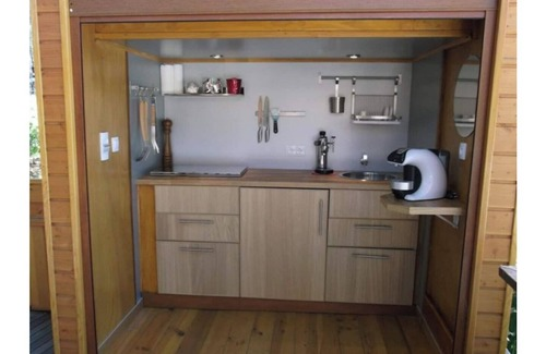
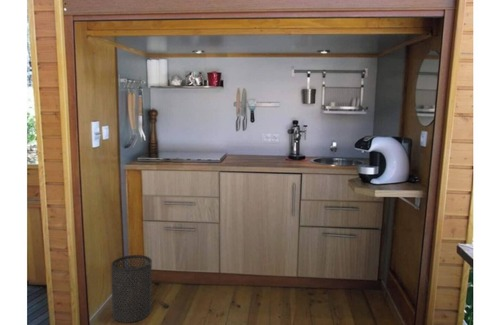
+ trash can (132, 287)
